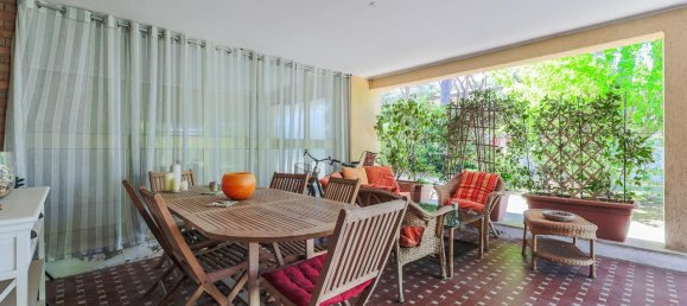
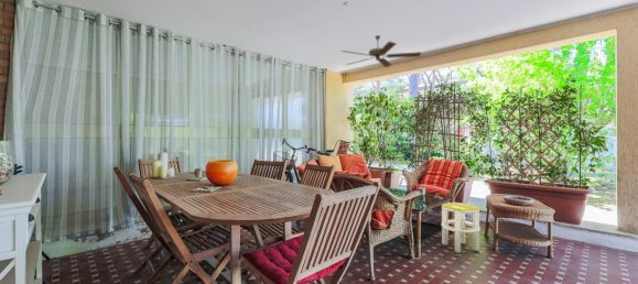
+ stool (459, 226)
+ ceiling fan (380, 48)
